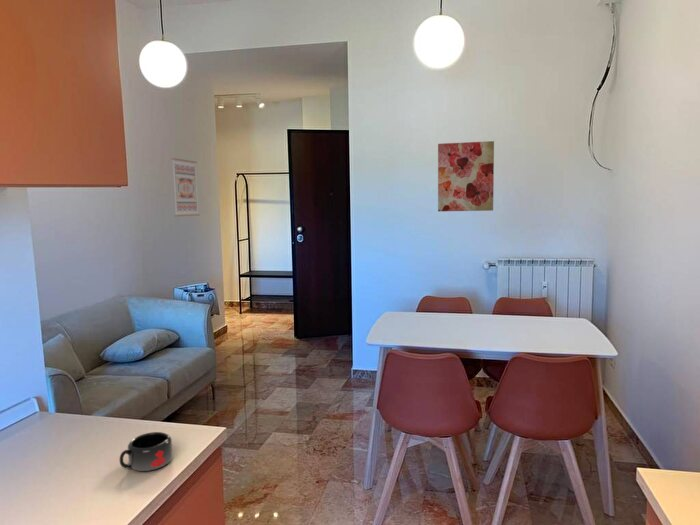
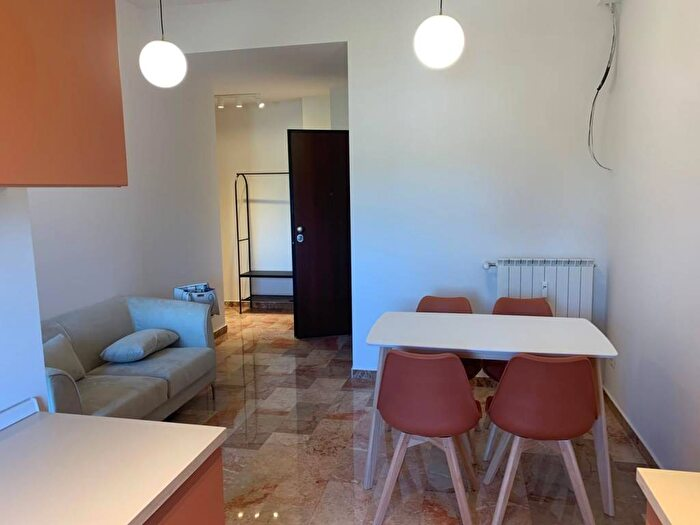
- wall art (465, 177)
- mug (145, 452)
- wall art (186, 188)
